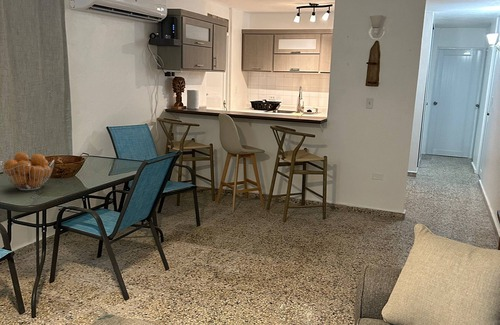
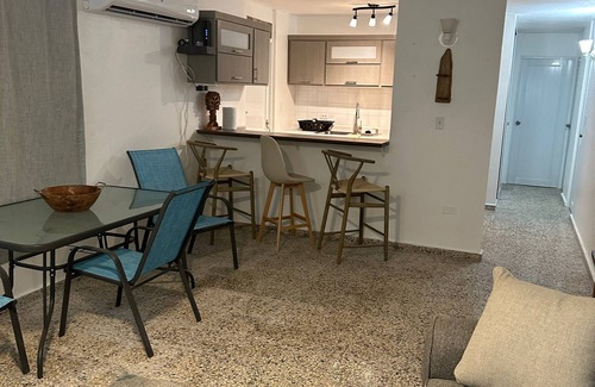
- fruit basket (28, 170)
